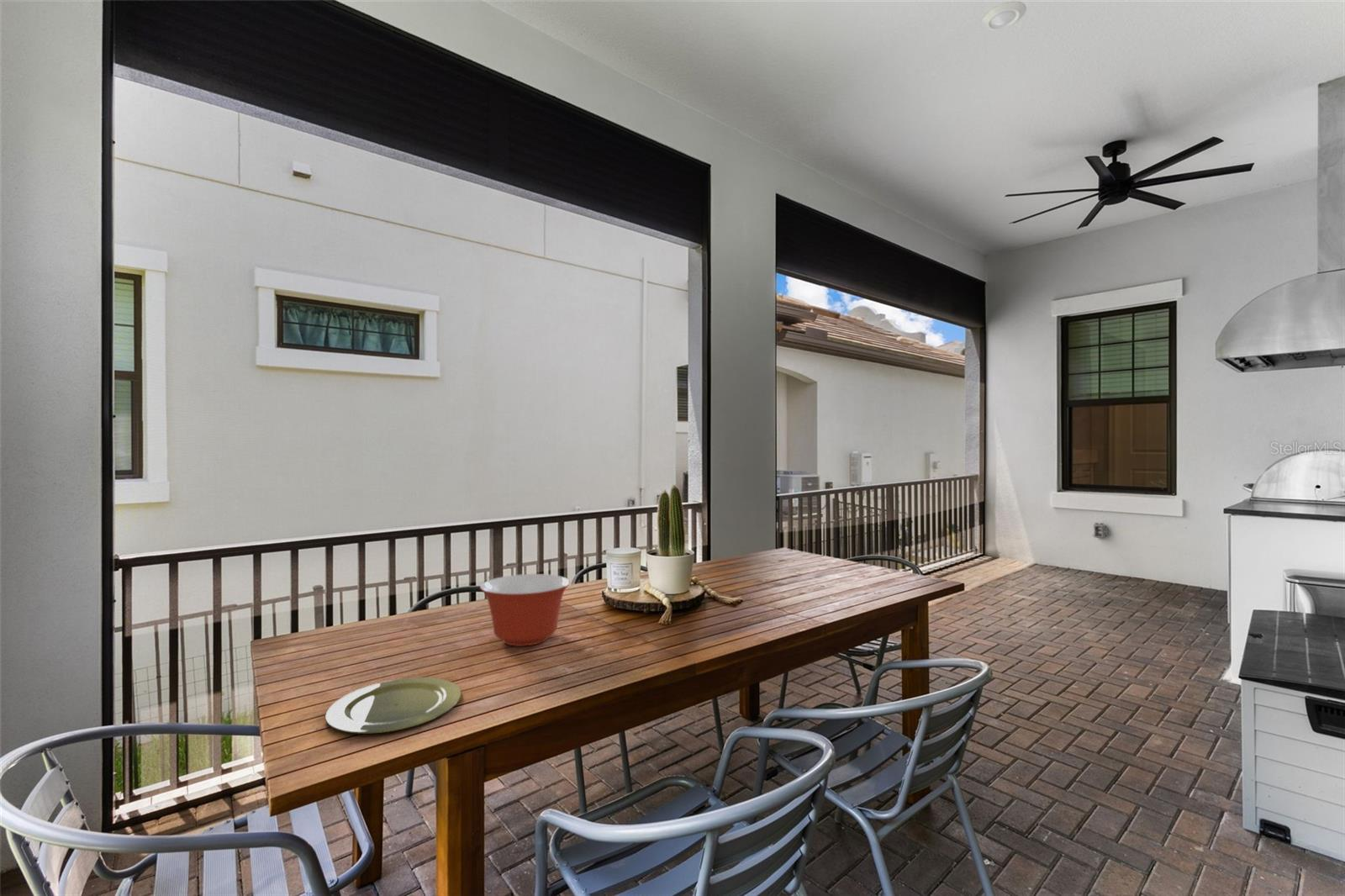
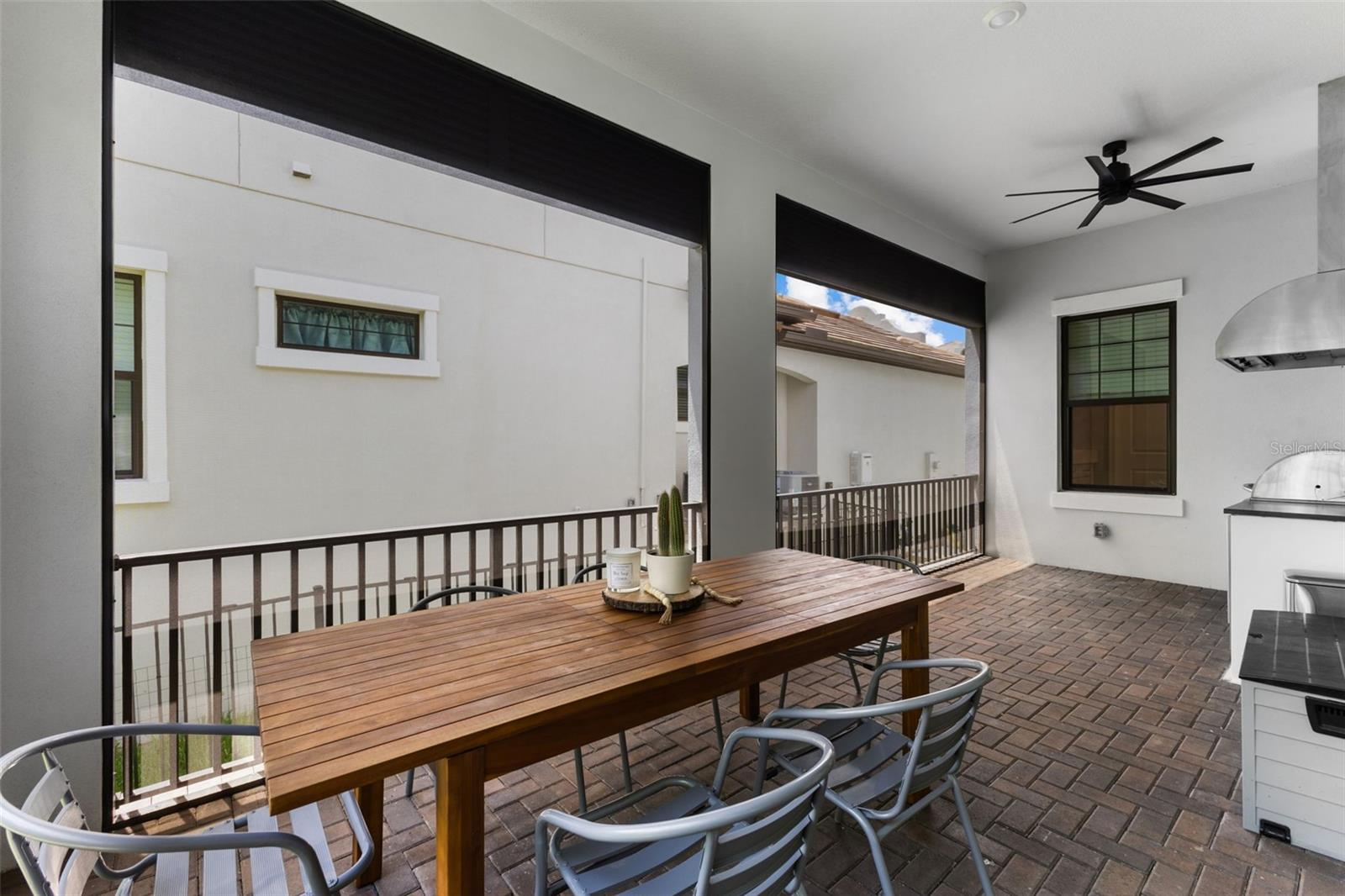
- mixing bowl (525, 610)
- plate (396, 703)
